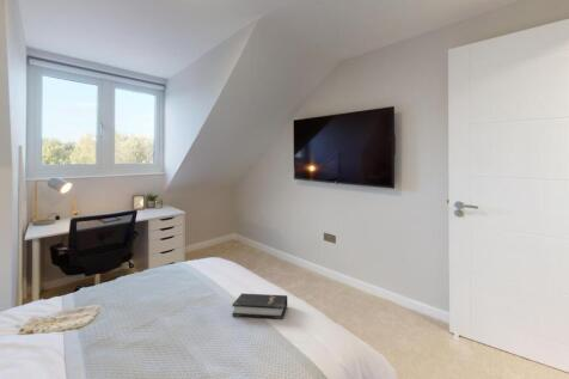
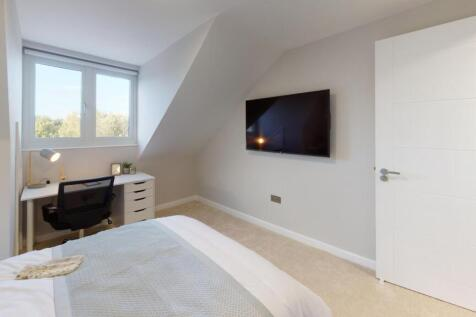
- hardback book (261, 304)
